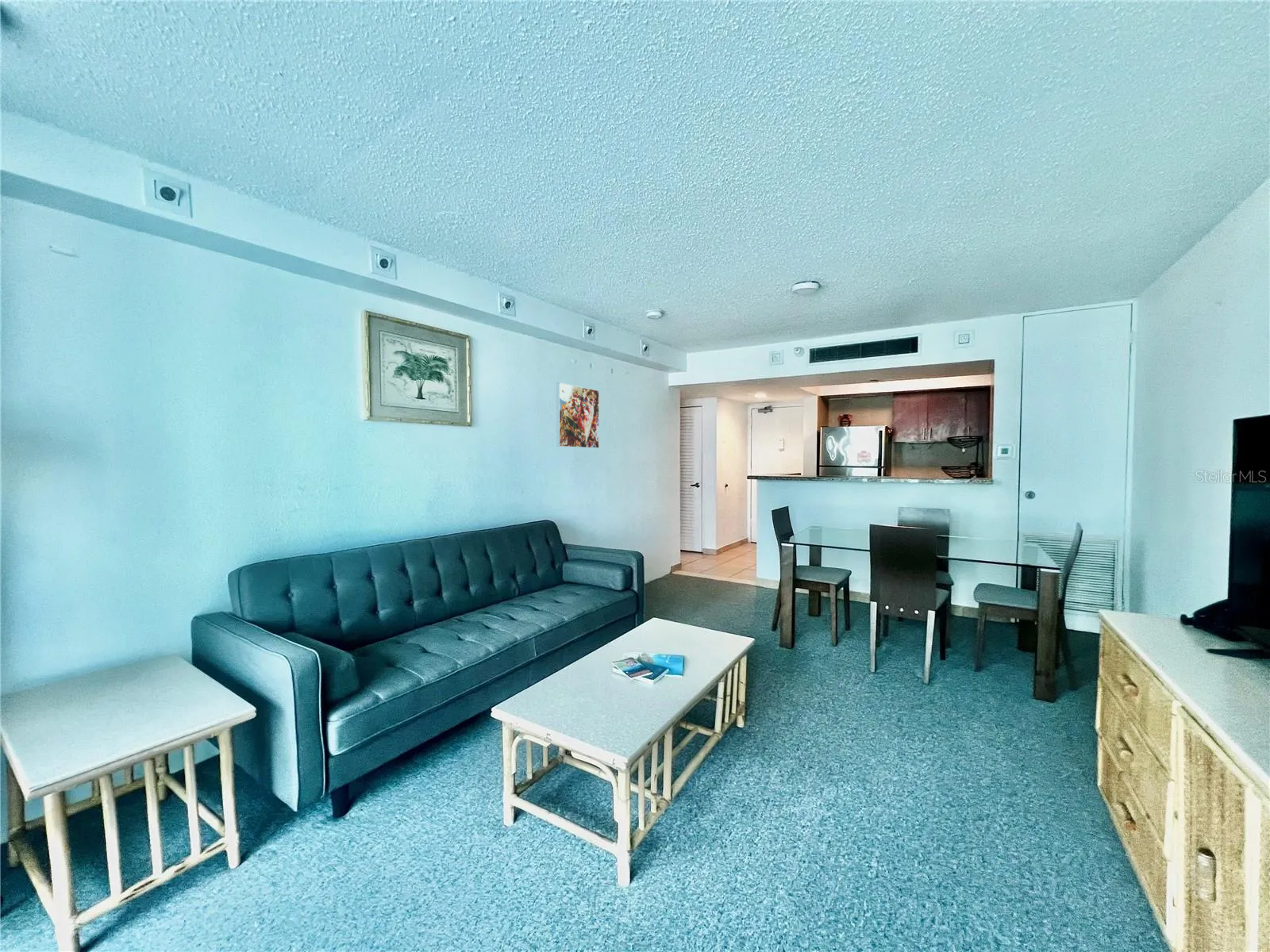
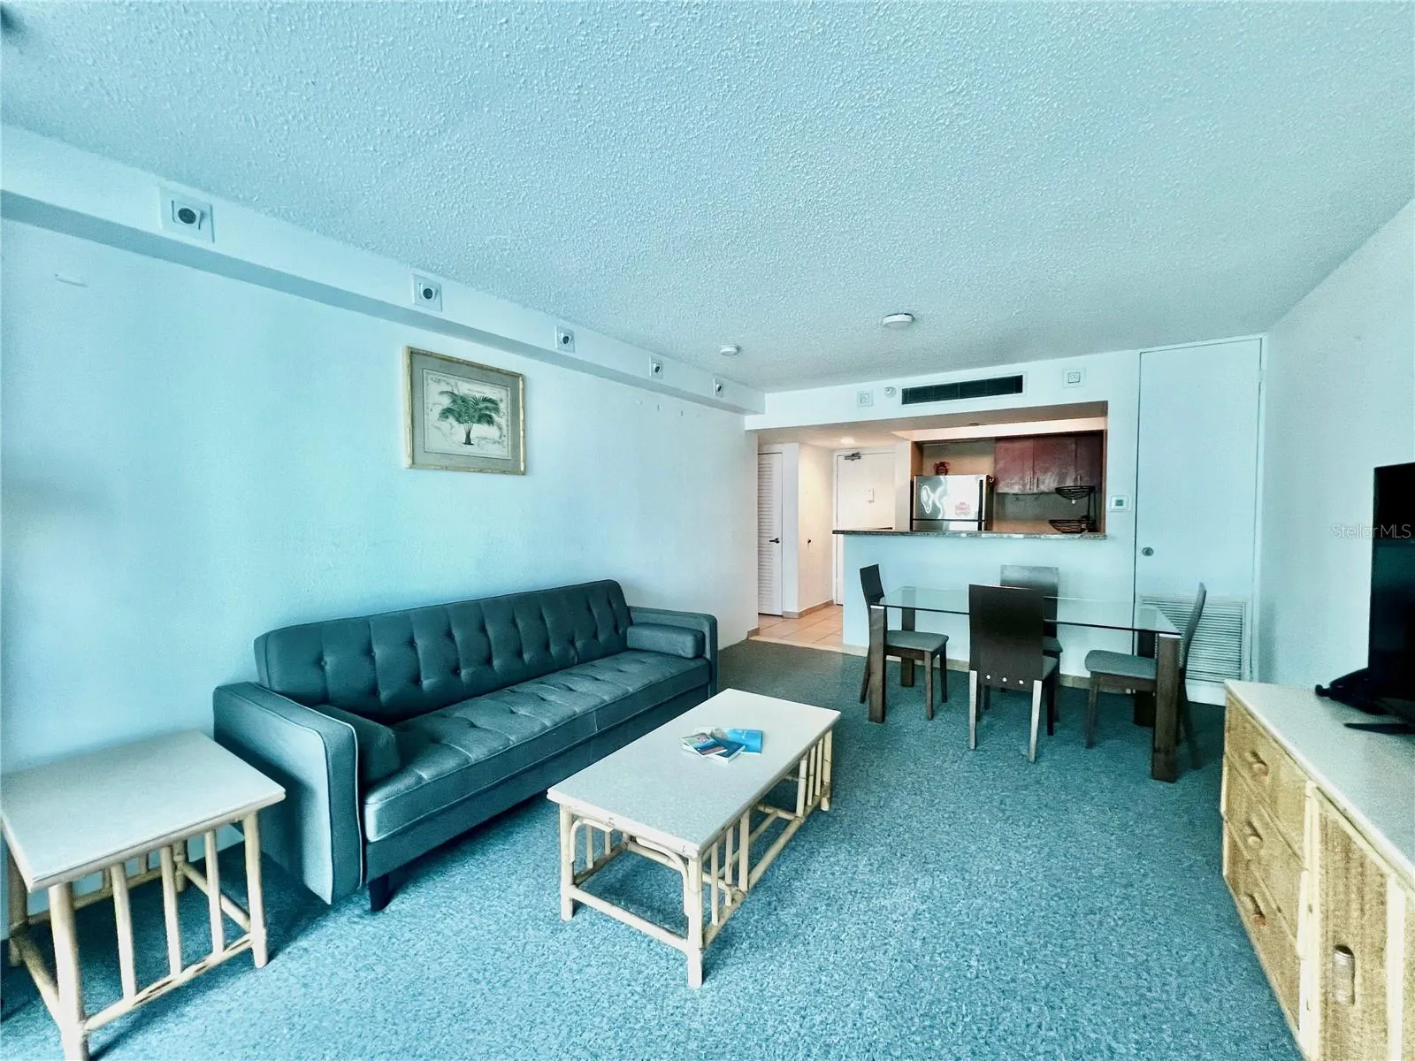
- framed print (579, 416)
